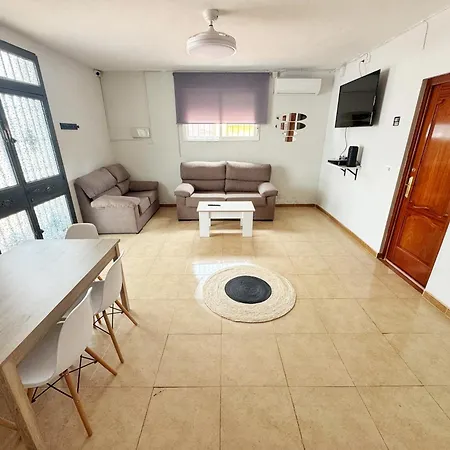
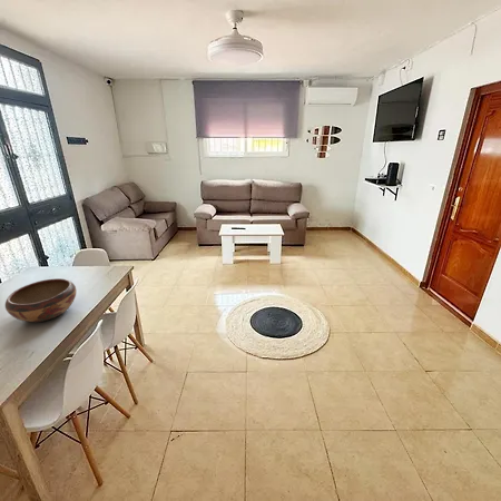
+ decorative bowl (43, 302)
